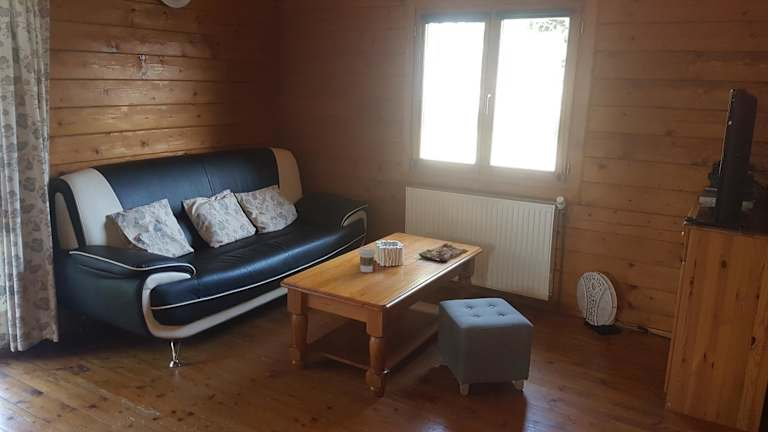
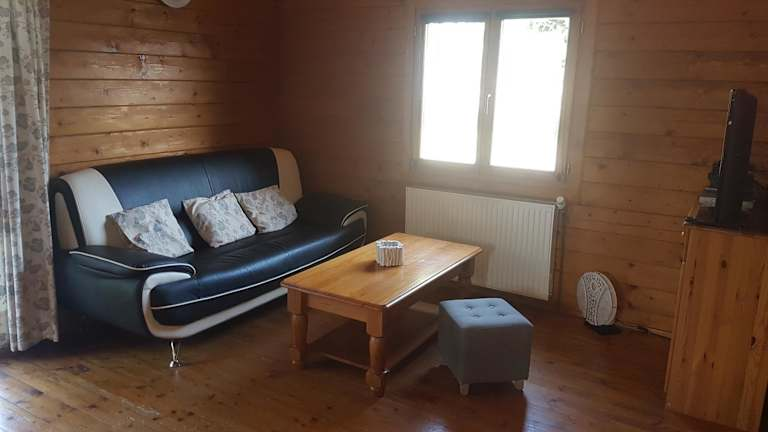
- magazine (445, 251)
- coffee cup (366, 259)
